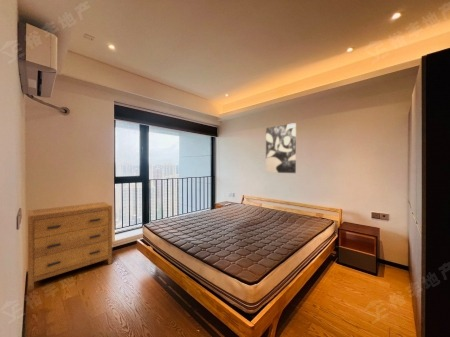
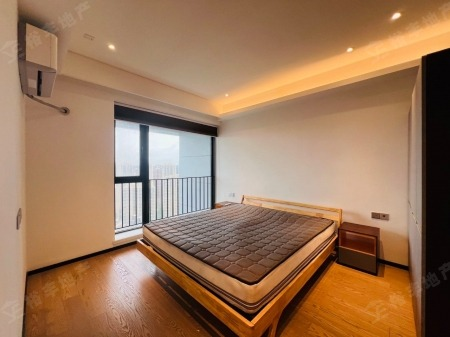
- dresser (72, 238)
- wall art (280, 149)
